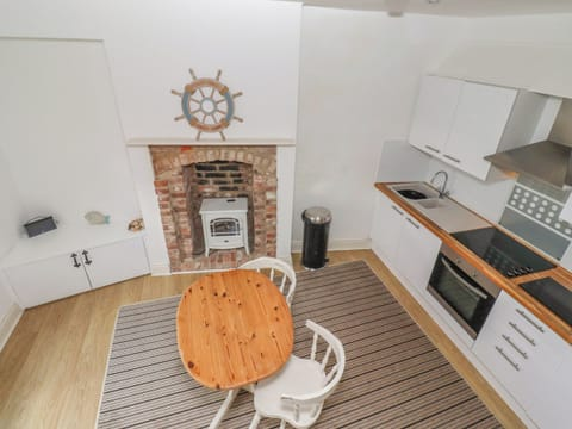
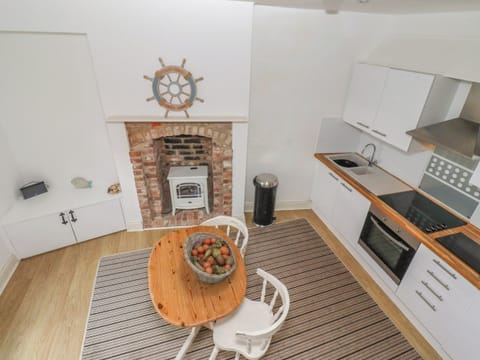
+ fruit basket (210, 256)
